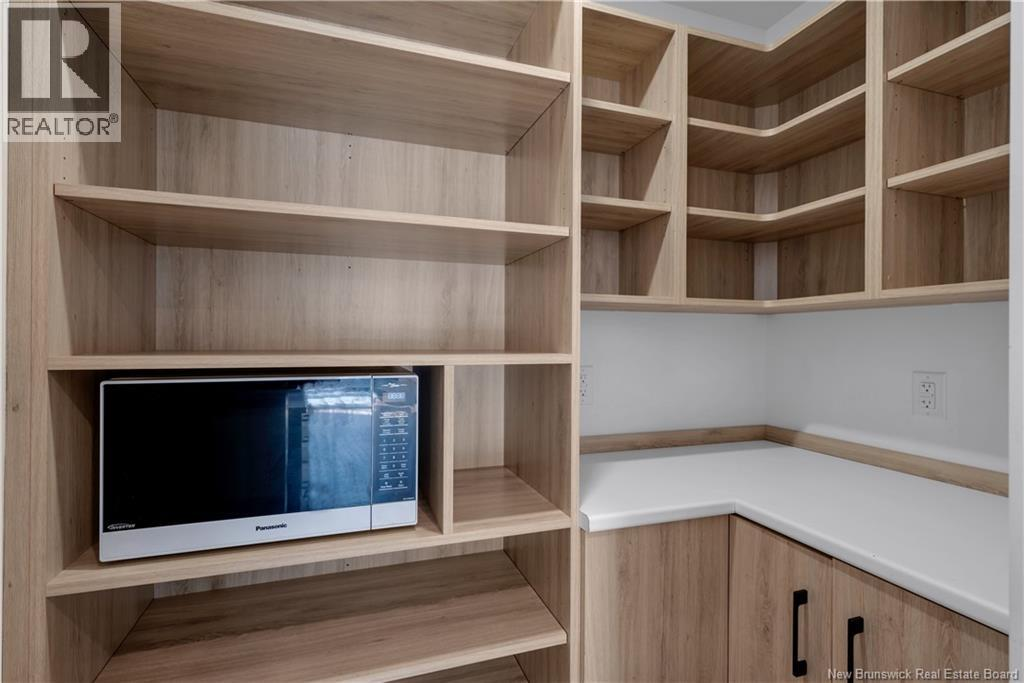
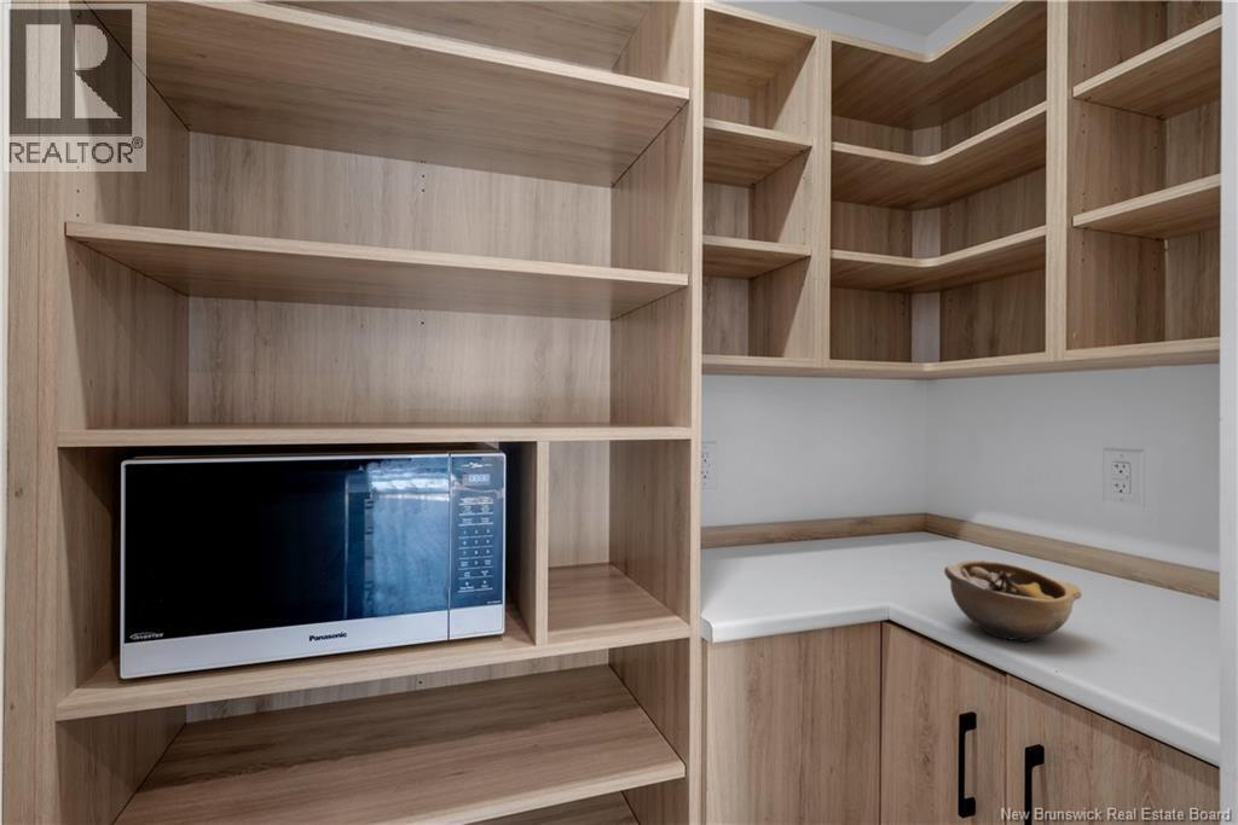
+ bowl (1010, 597)
